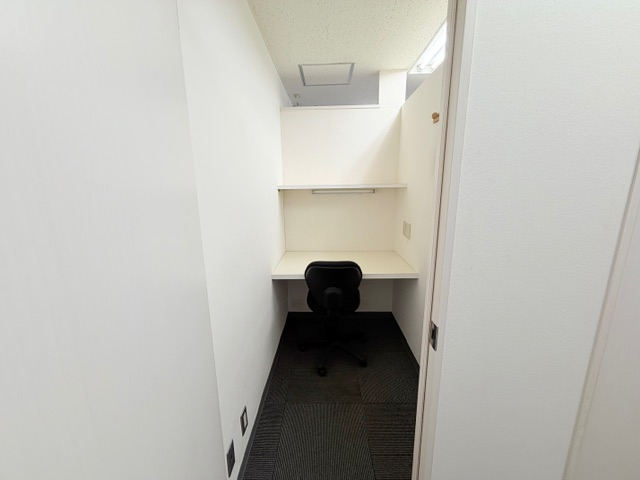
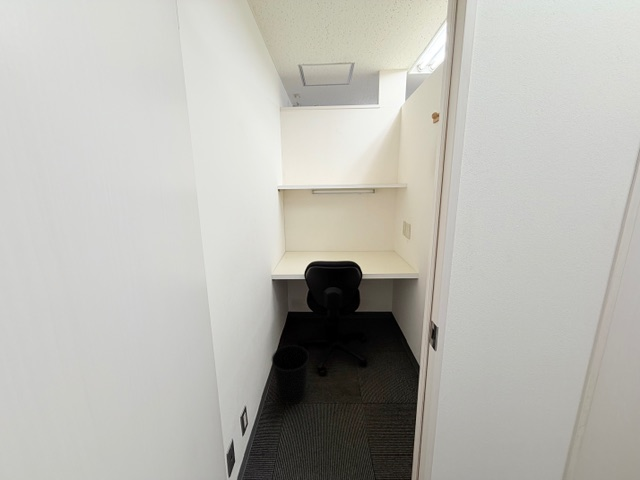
+ wastebasket (291, 375)
